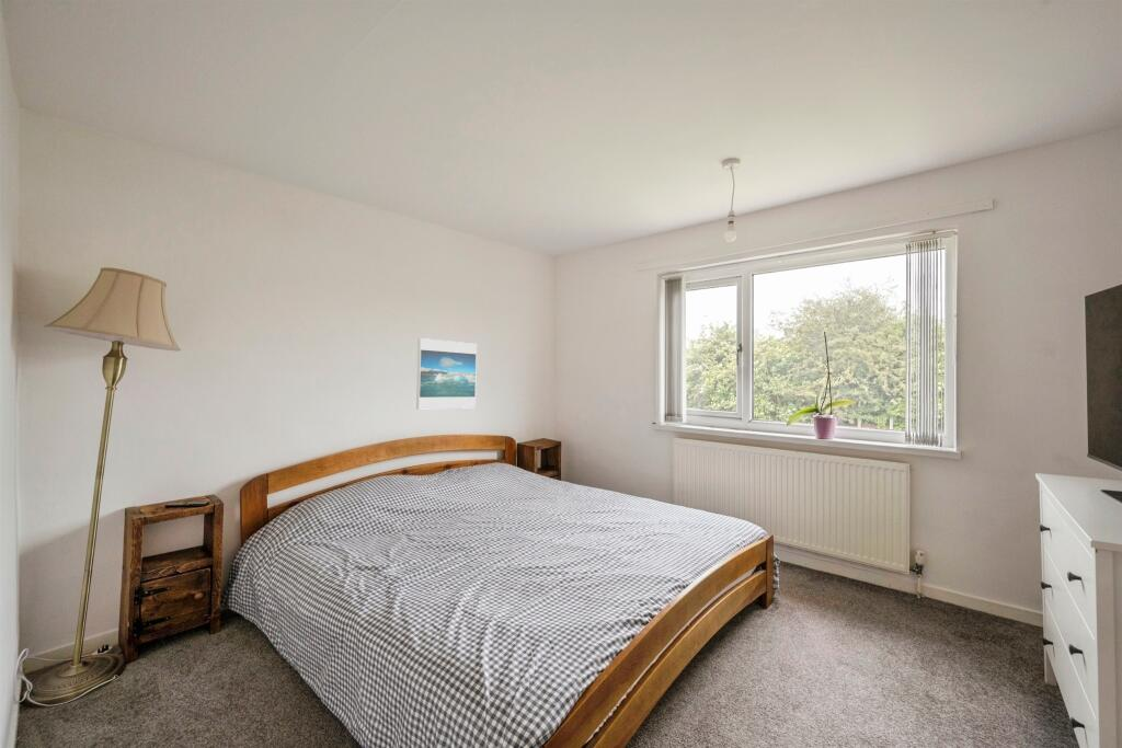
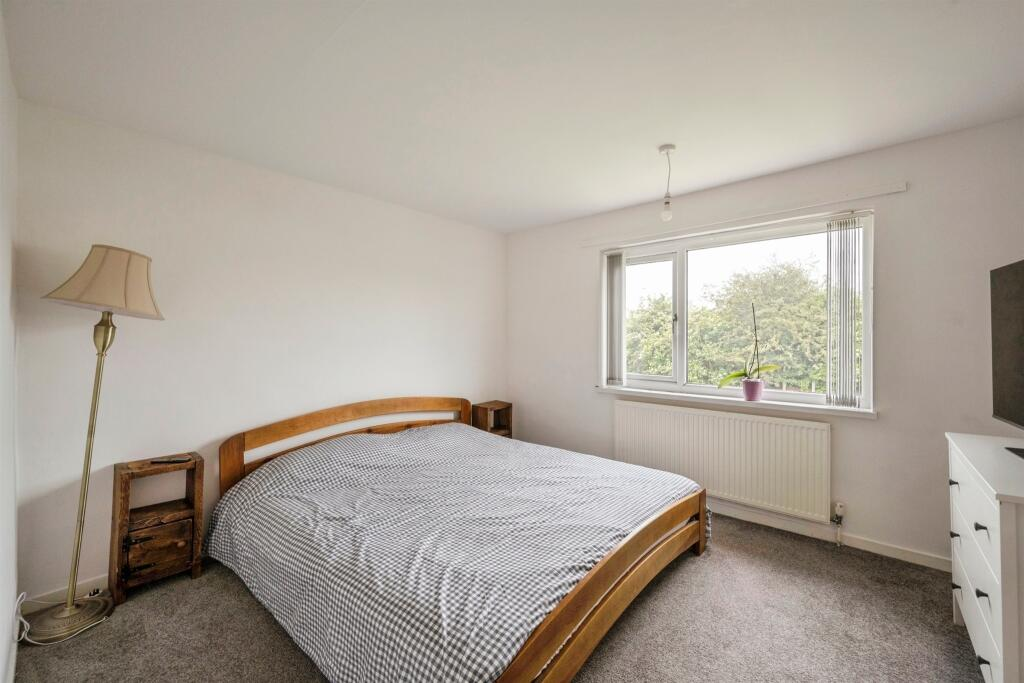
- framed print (448, 375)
